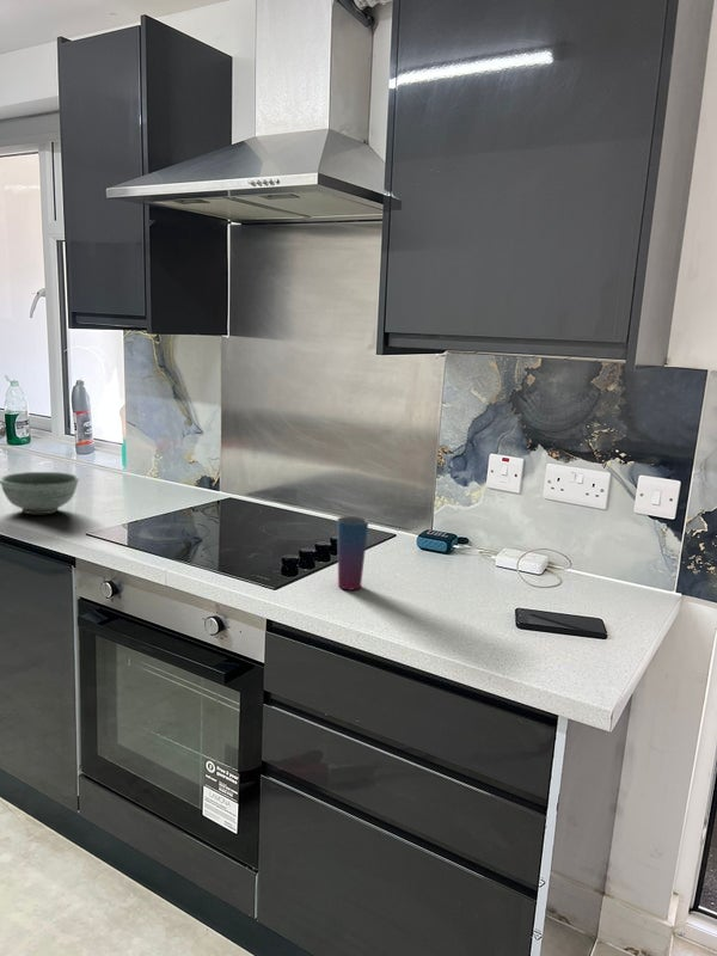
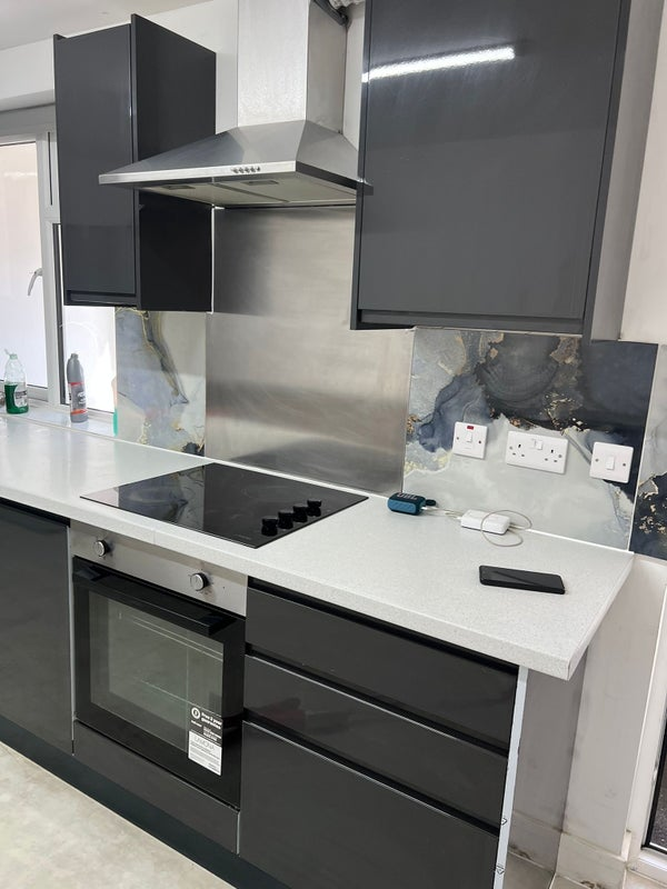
- cup (350, 553)
- bowl (39, 494)
